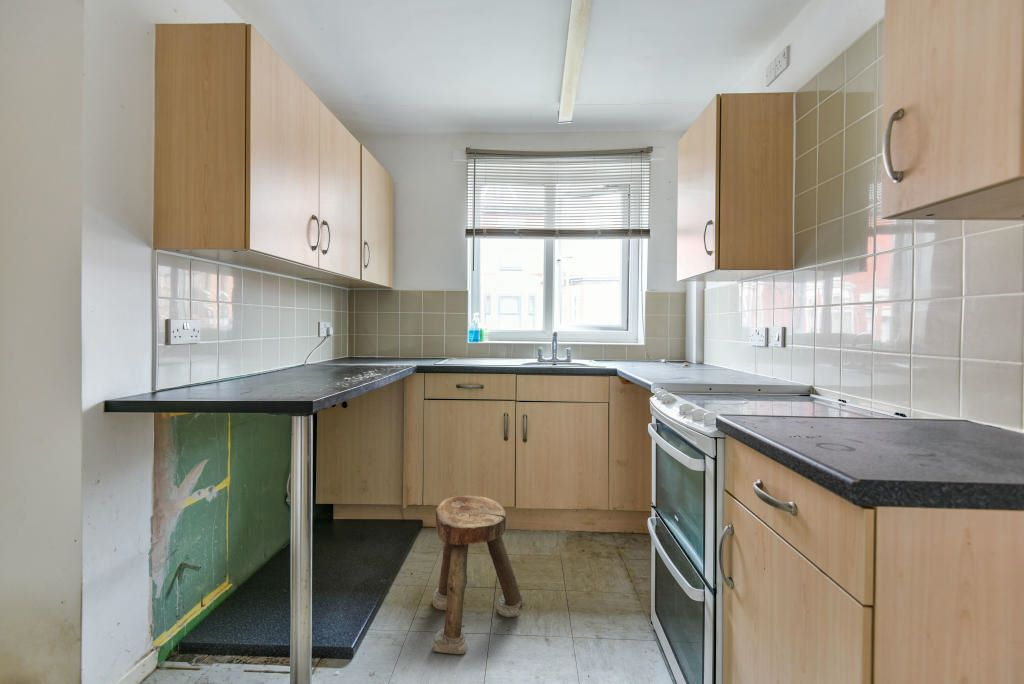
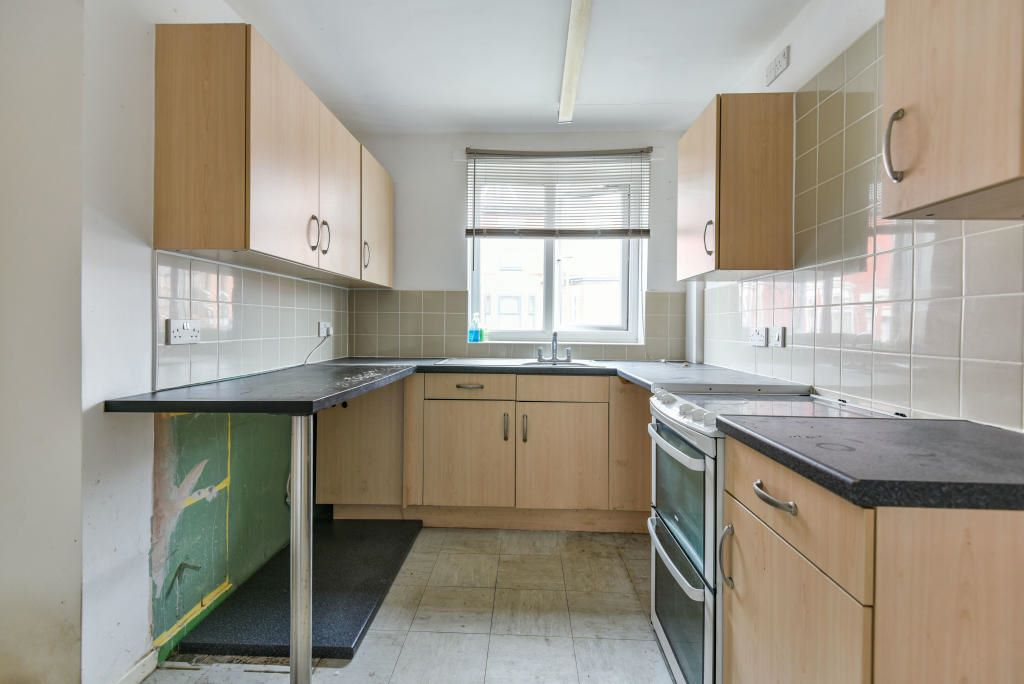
- stool (466, 564)
